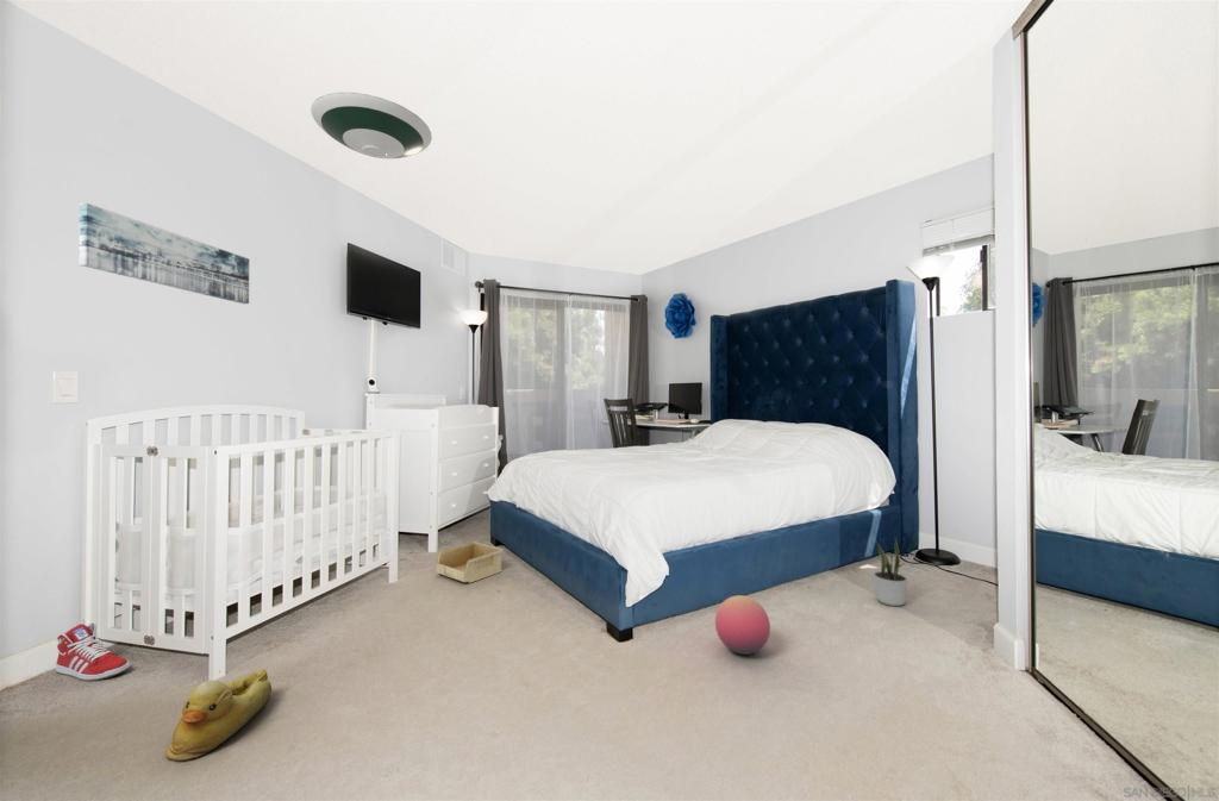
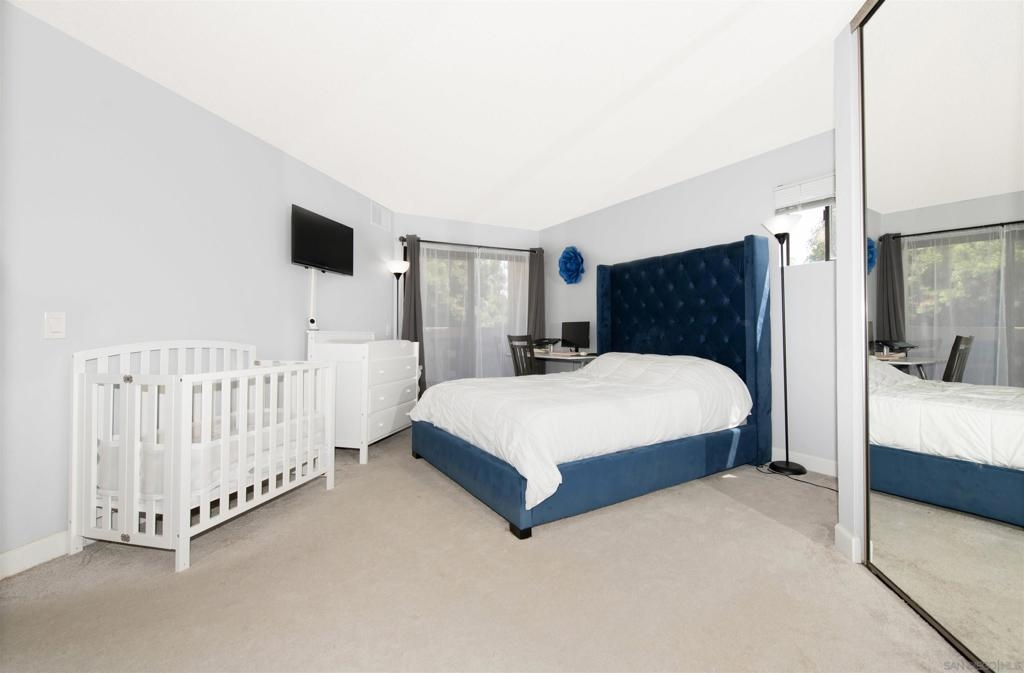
- storage bin (469, 562)
- wall art (177, 261)
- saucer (374, 139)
- sneaker (90, 649)
- ball (742, 624)
- rubber duck (223, 696)
- potted plant (889, 567)
